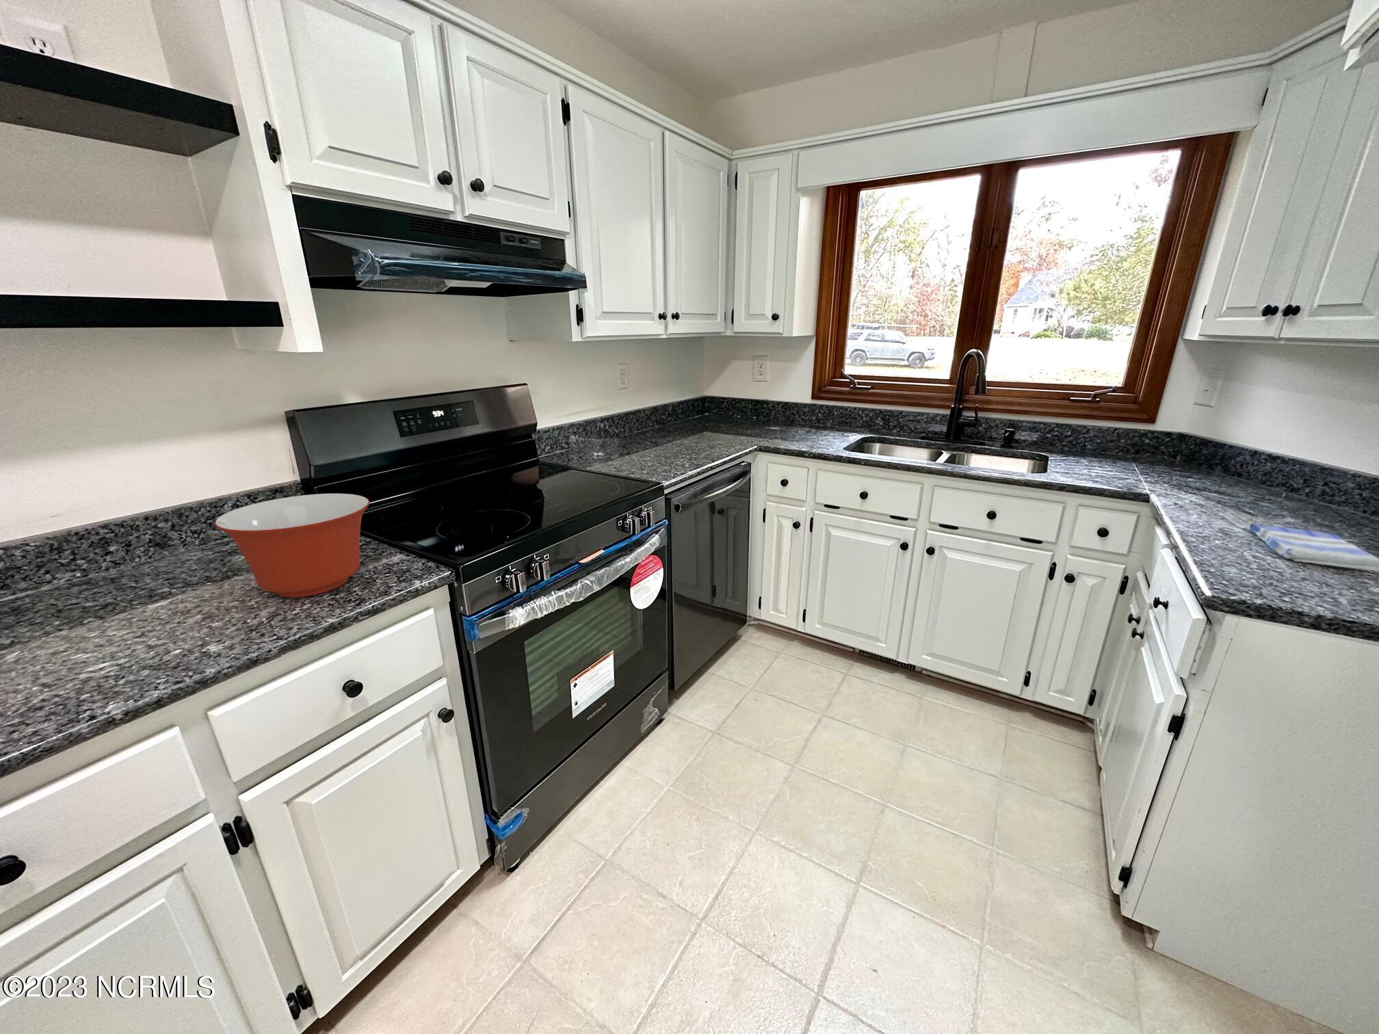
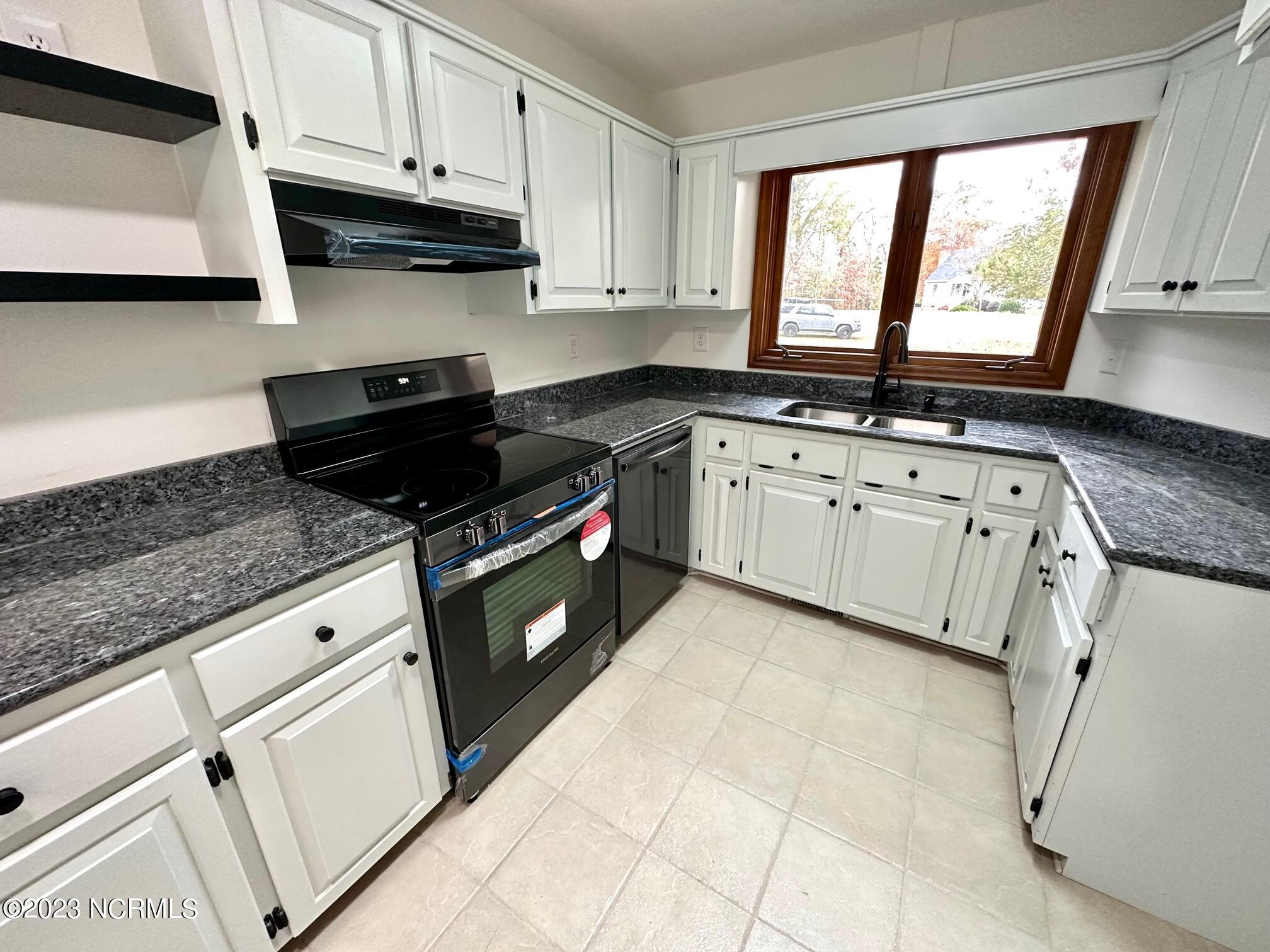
- dish towel (1314, 545)
- mixing bowl (305, 547)
